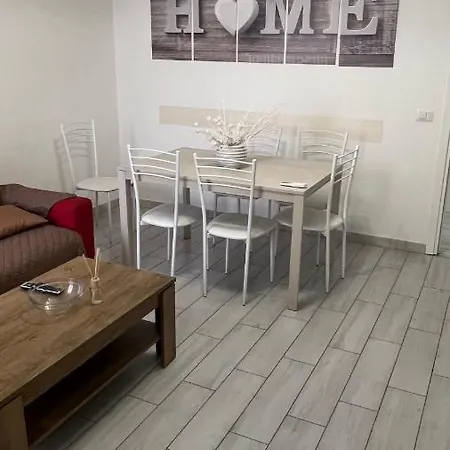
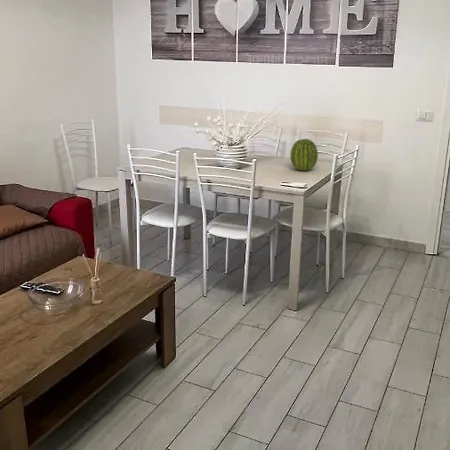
+ fruit (304, 154)
